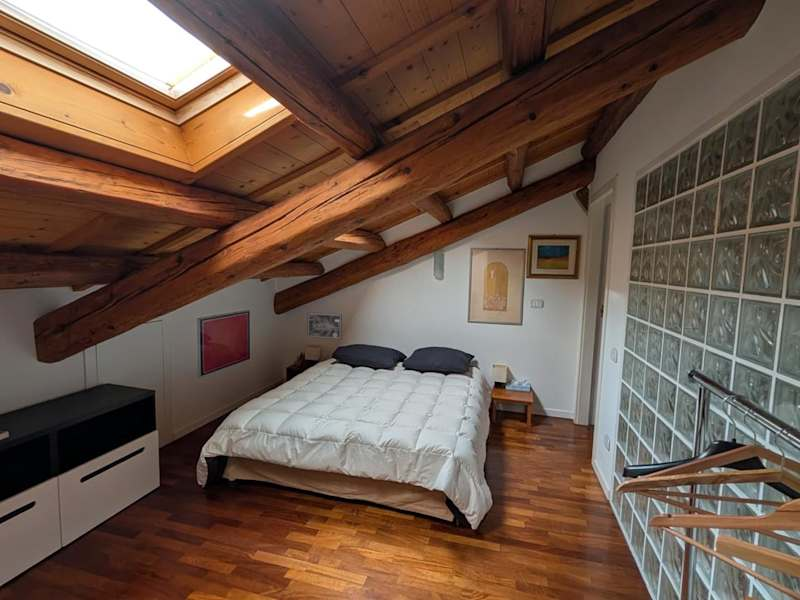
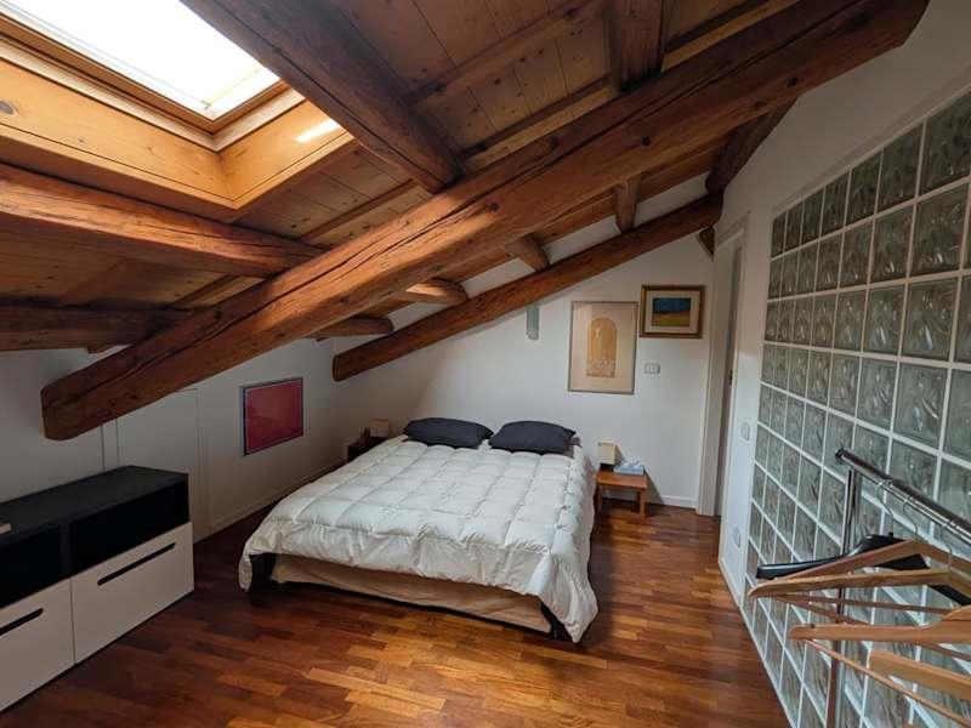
- wall art (324, 325)
